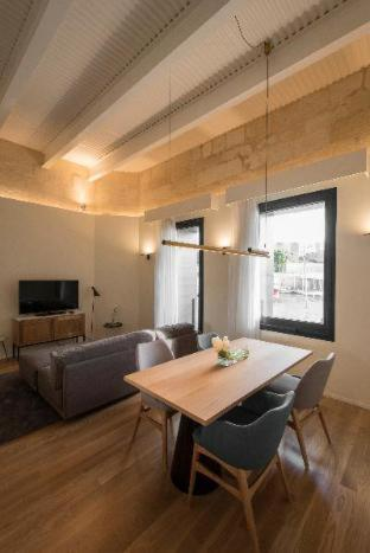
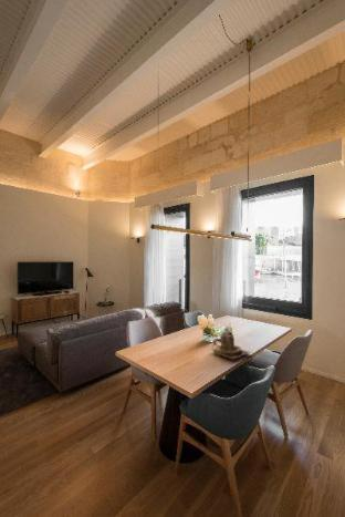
+ teapot (230, 340)
